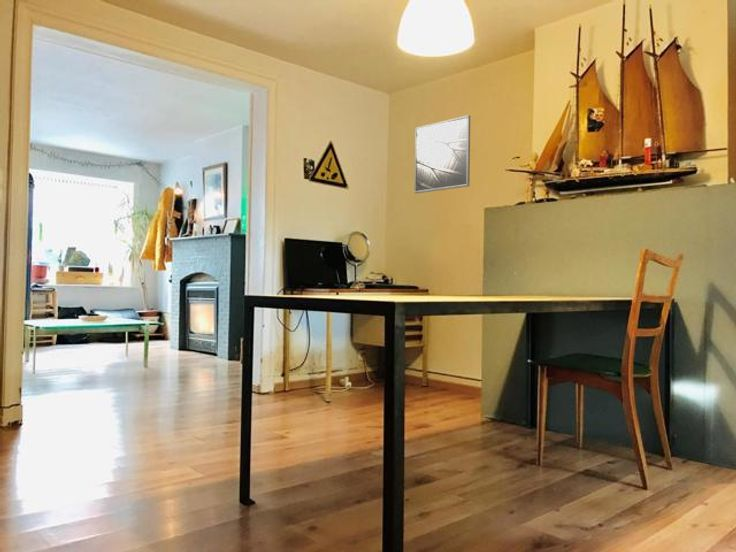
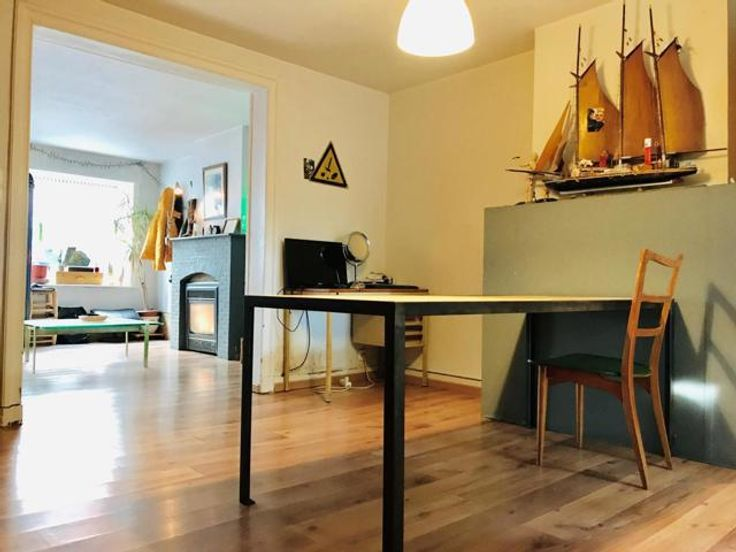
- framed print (441, 155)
